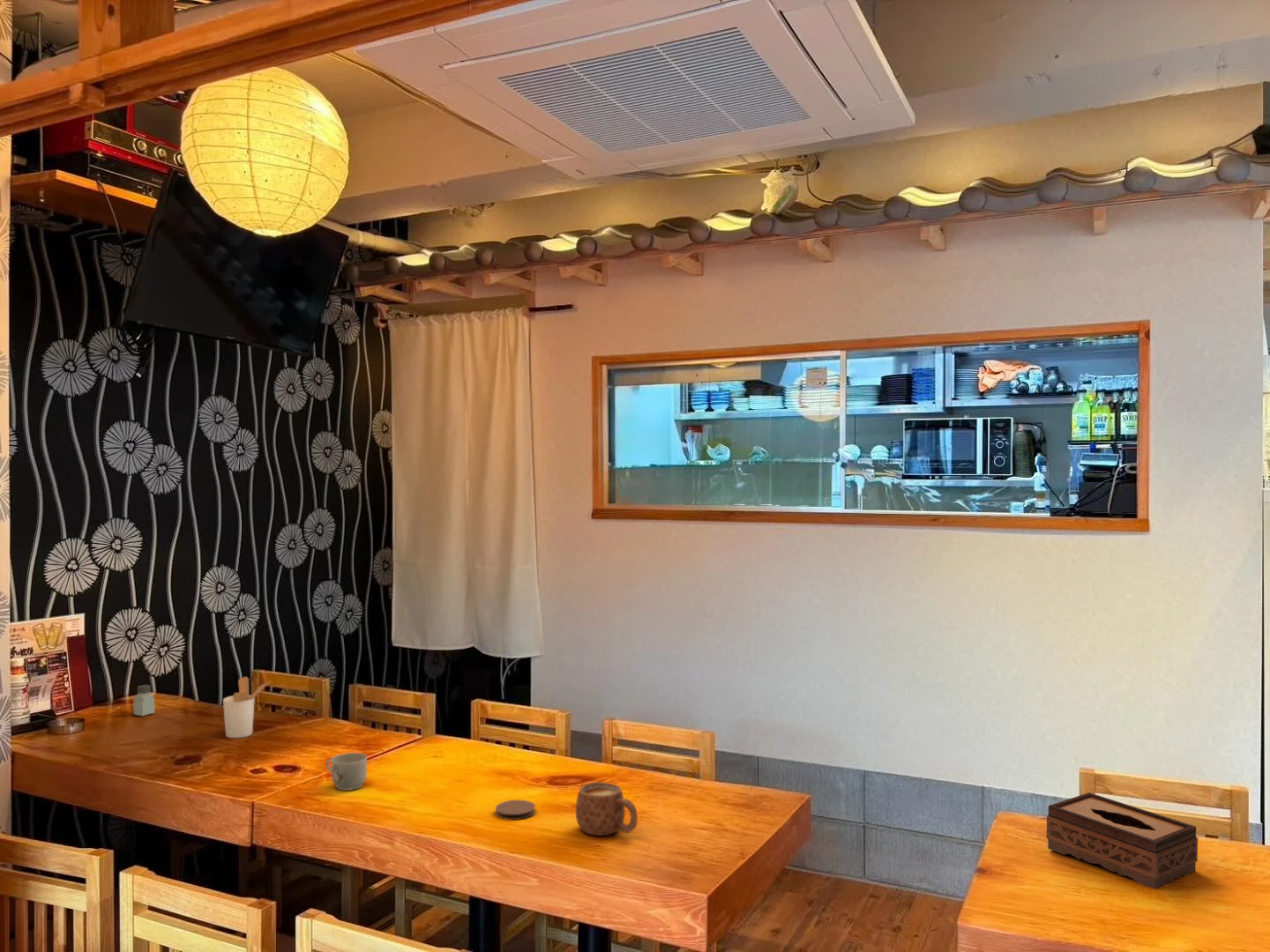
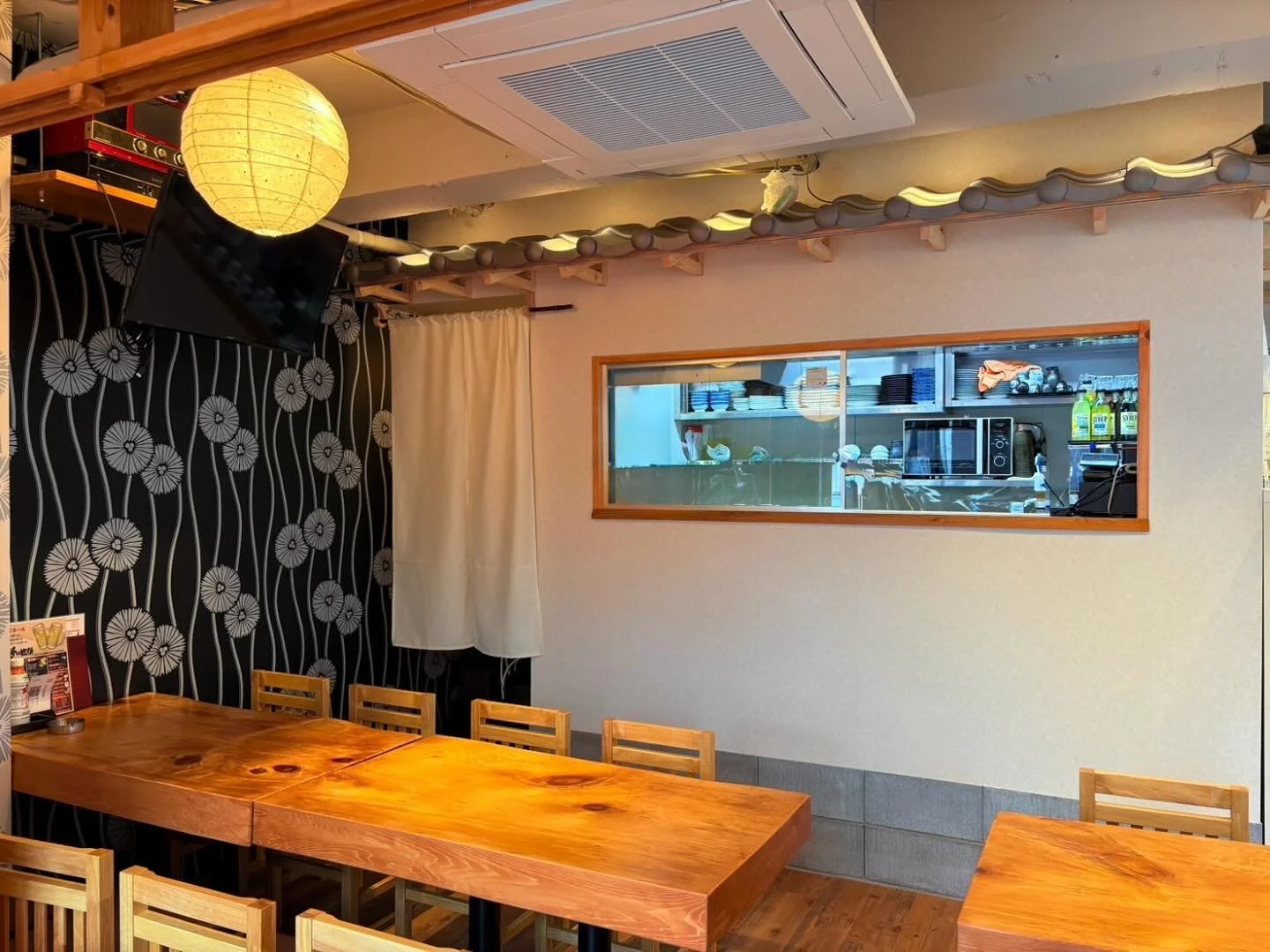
- utensil holder (247, 707)
- coaster (515, 809)
- mug (608, 810)
- tissue box (1119, 837)
- saltshaker (144, 700)
- mug (345, 771)
